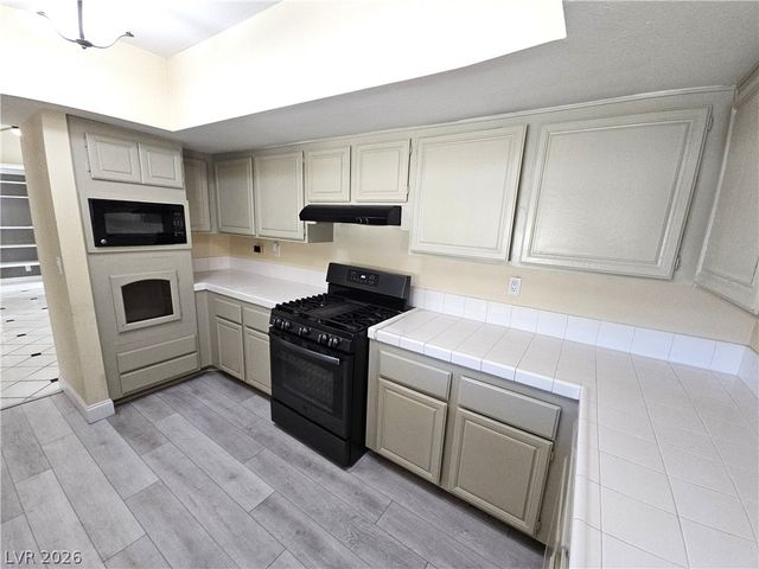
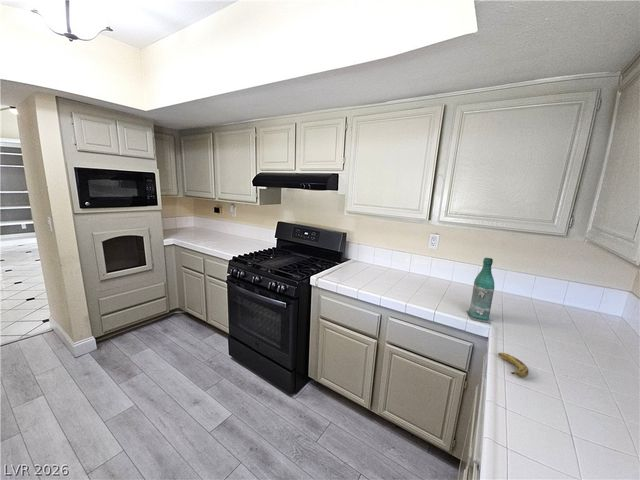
+ bottle (483, 288)
+ banana (511, 362)
